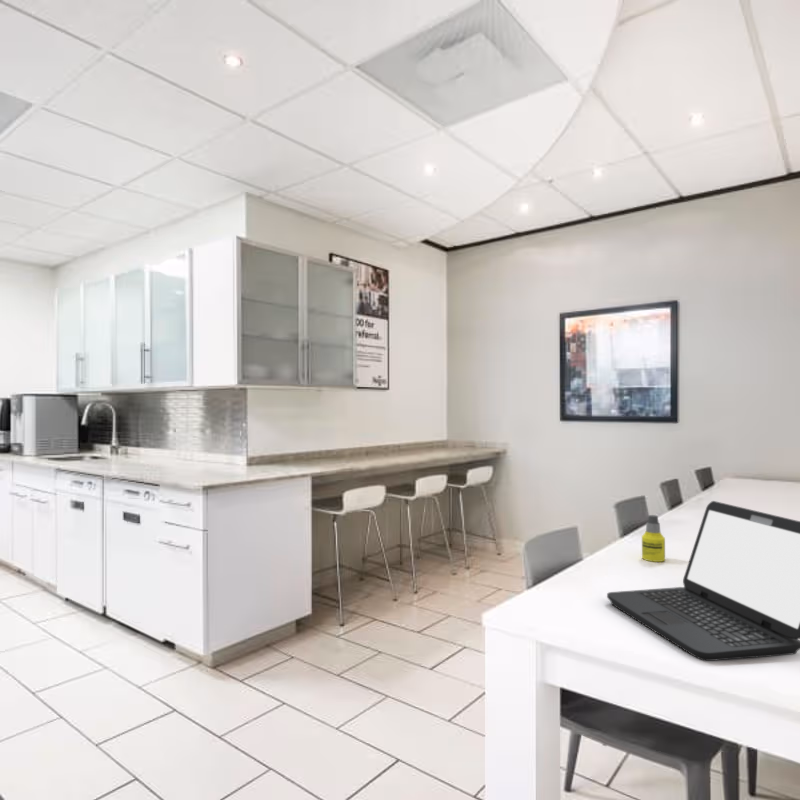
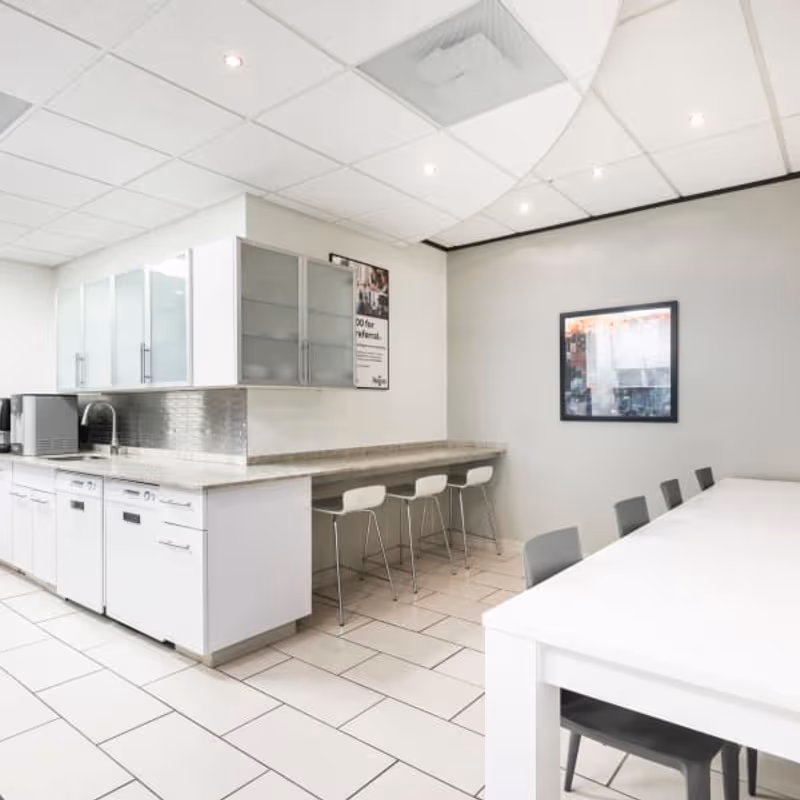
- laptop (706, 569)
- bottle (653, 537)
